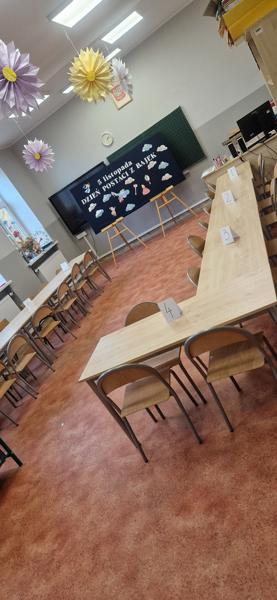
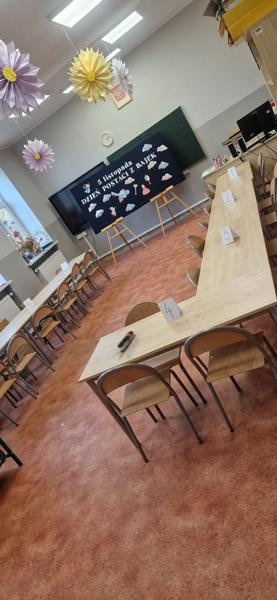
+ stapler (126, 340)
